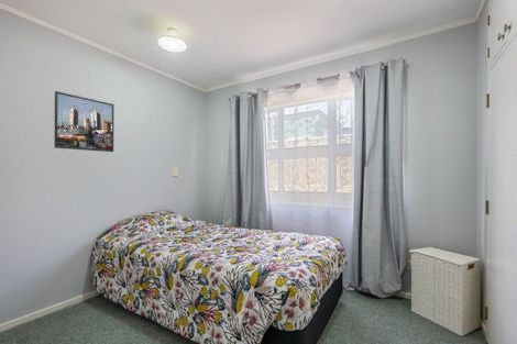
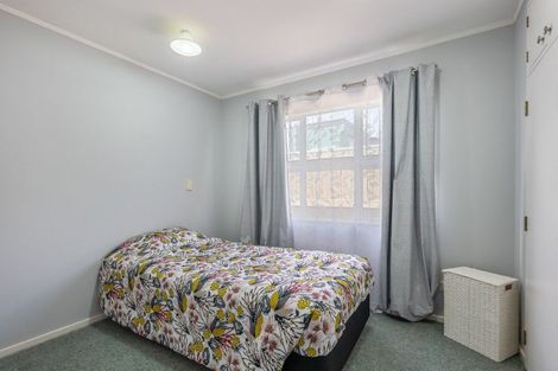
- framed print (86, 124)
